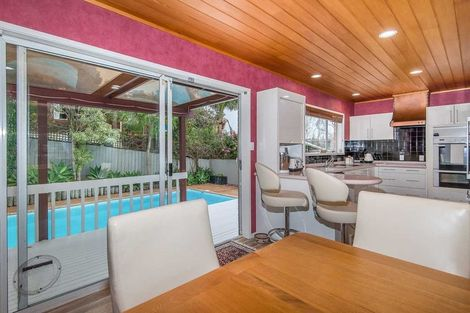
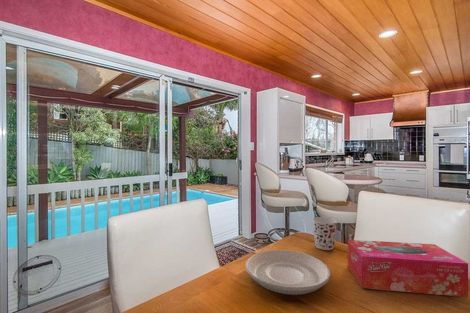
+ tissue box (400, 264)
+ plate (286, 272)
+ cup (324, 233)
